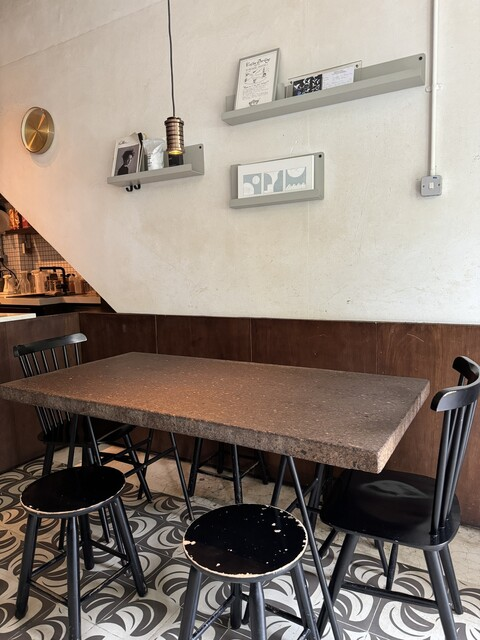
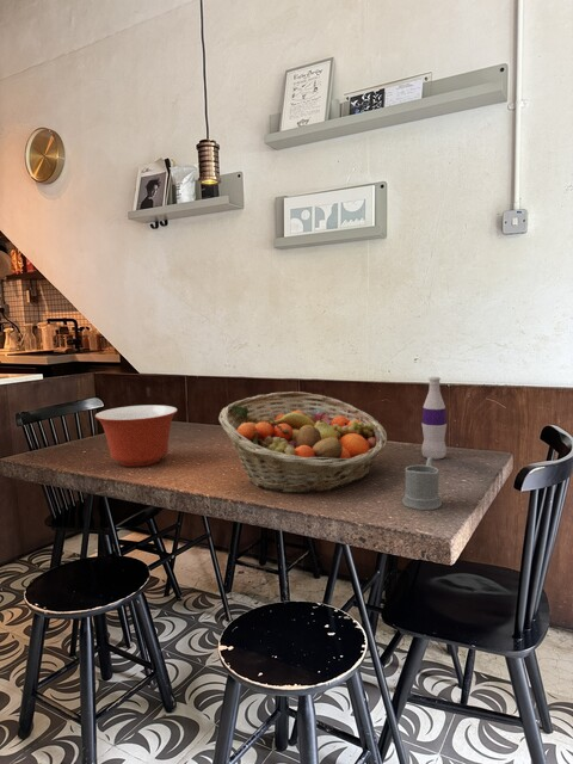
+ bottle (433, 417)
+ fruit basket (304, 437)
+ mixing bowl (138, 436)
+ mug (423, 481)
